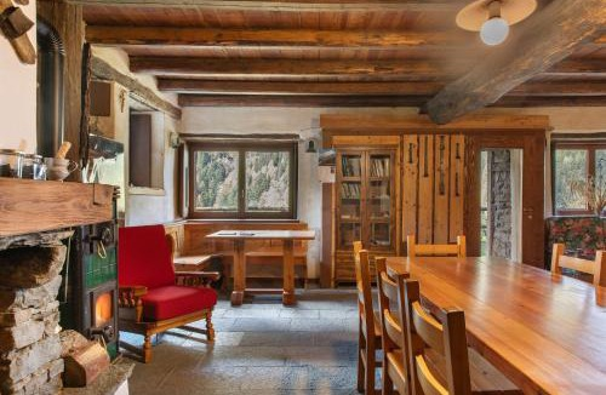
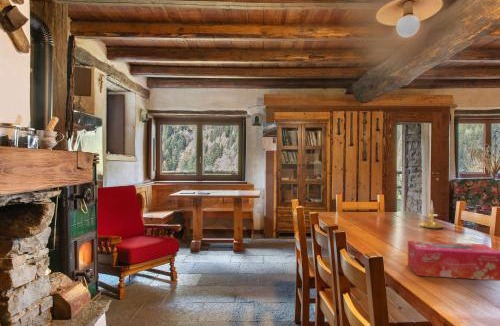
+ candle holder (431, 213)
+ tissue box (451, 259)
